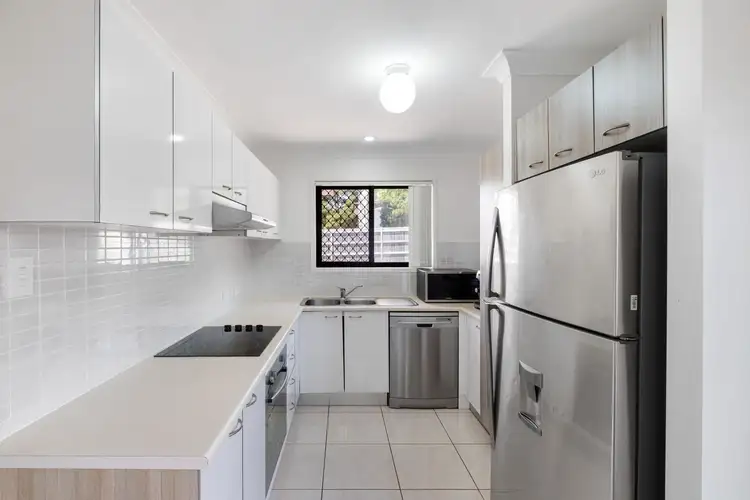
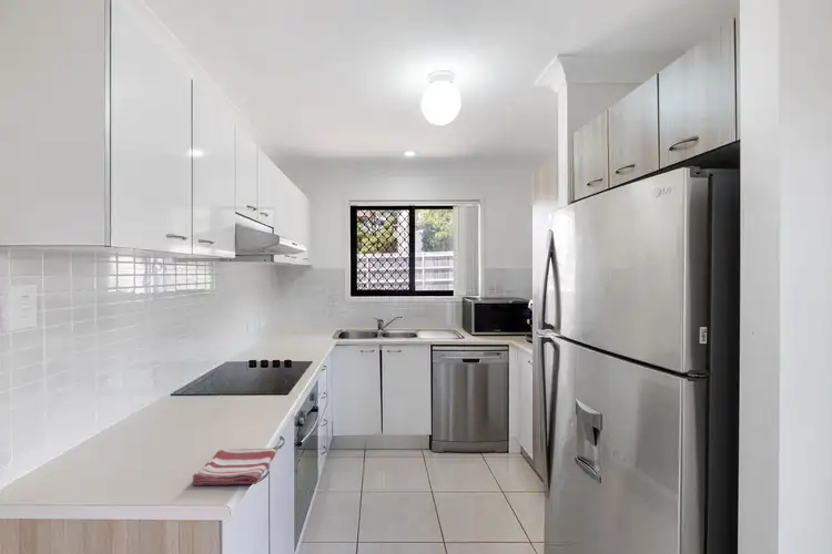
+ dish towel (237, 463)
